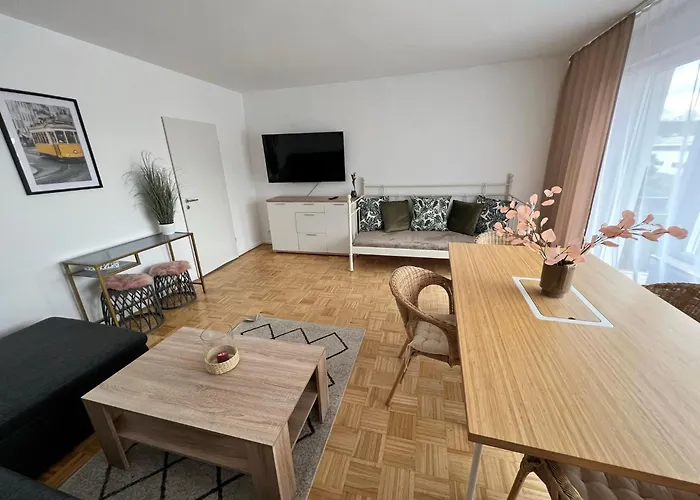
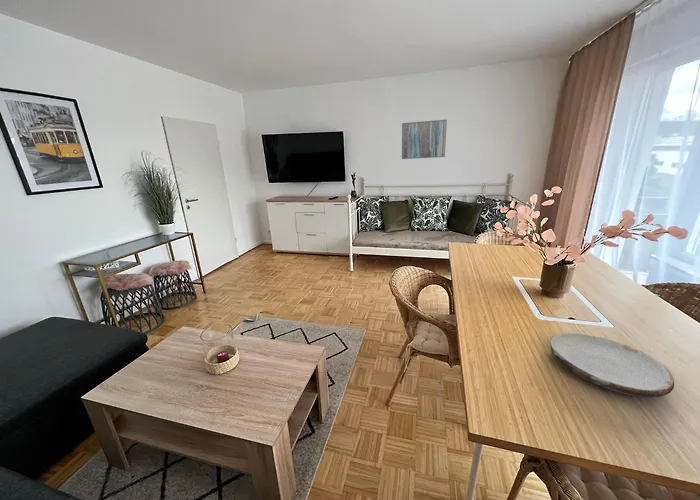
+ plate (605, 361)
+ wall art (423, 140)
